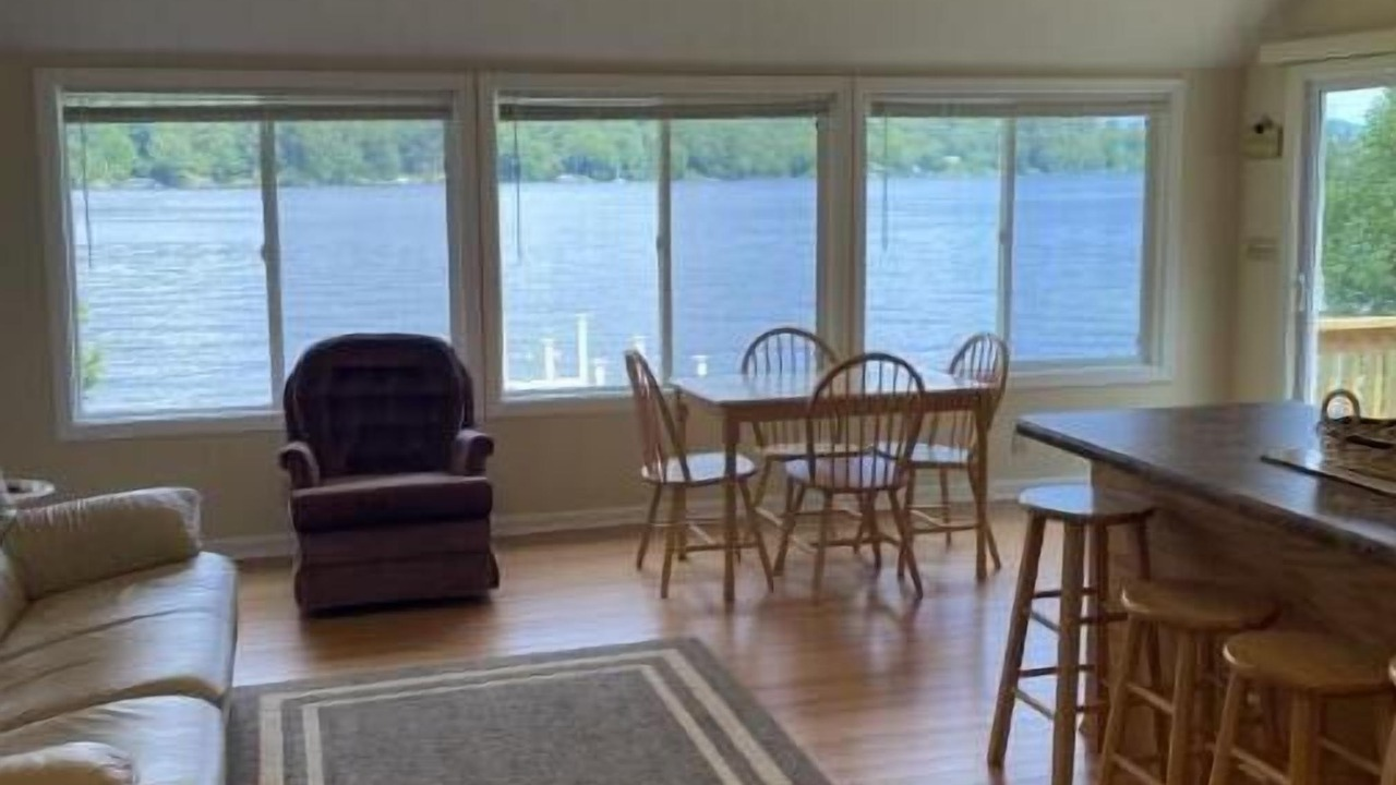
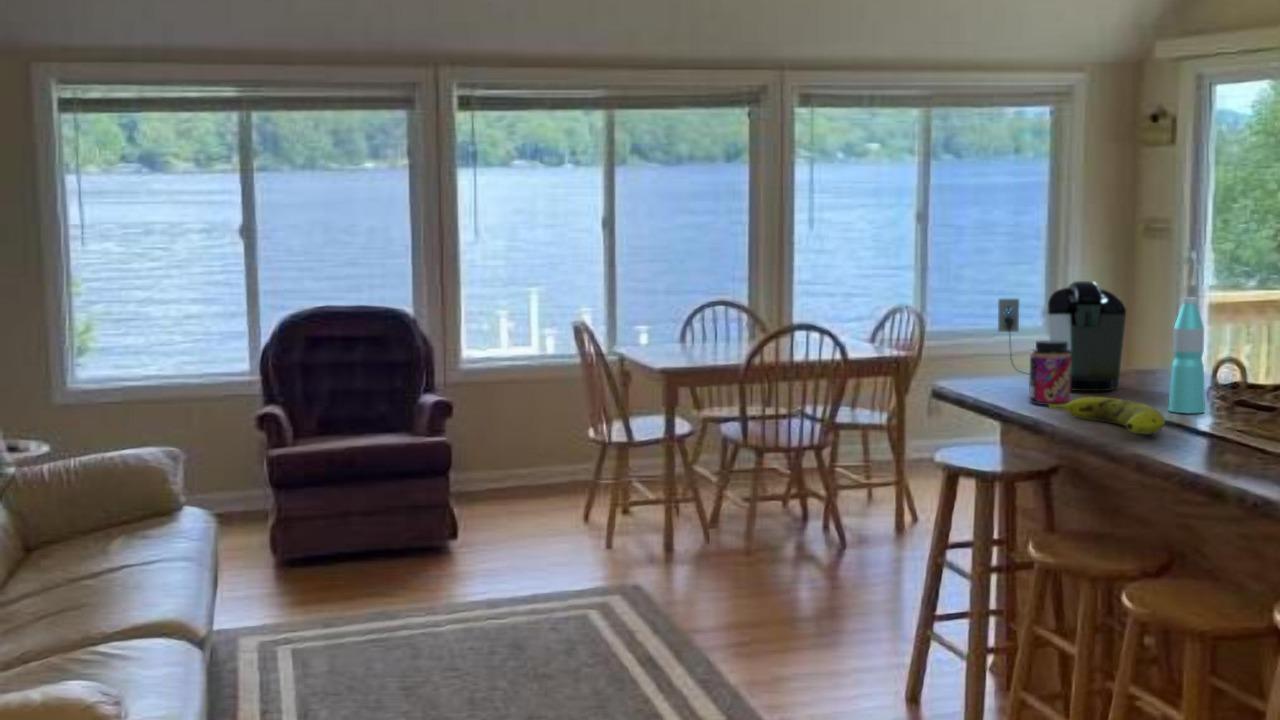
+ banana (1111, 415)
+ jar (1050, 372)
+ coffee maker (1062, 334)
+ water bottle (1188, 354)
